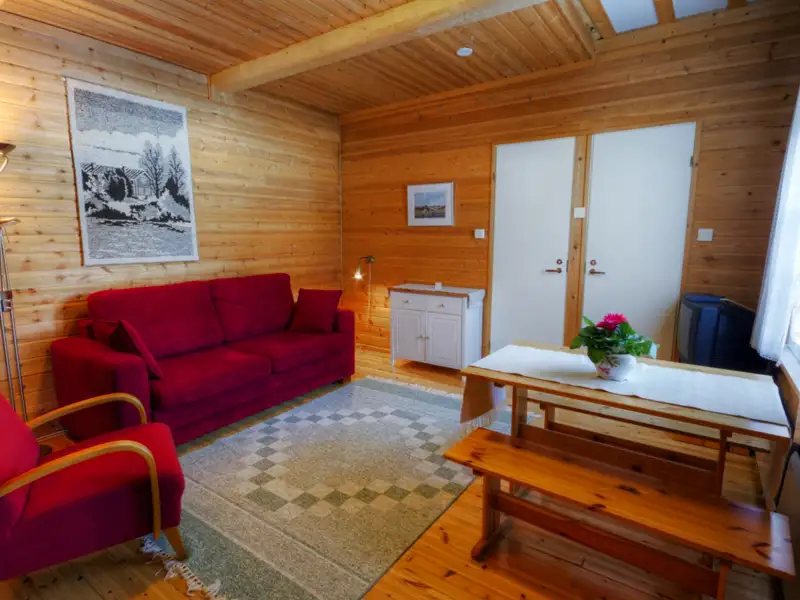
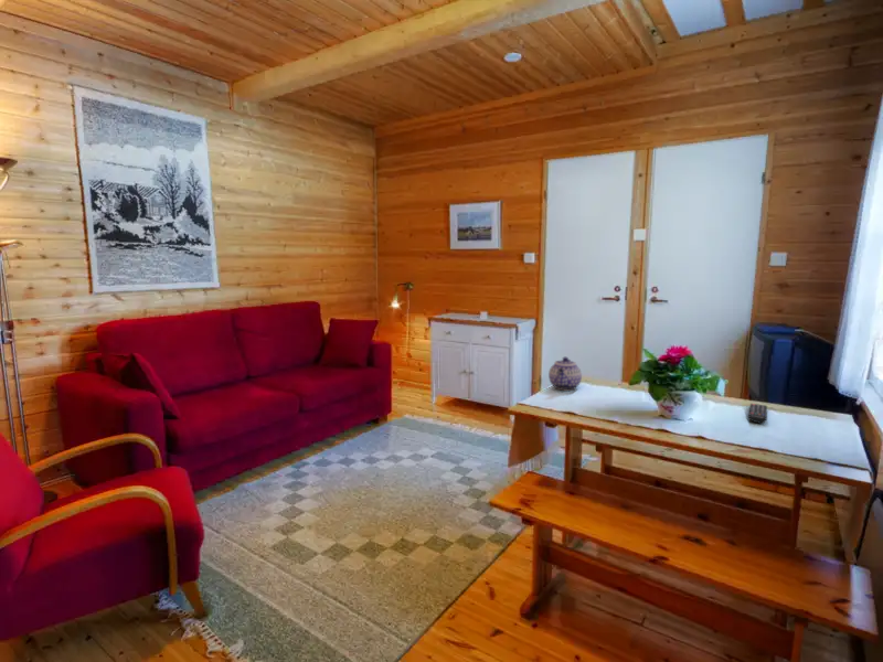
+ remote control (757, 413)
+ teapot (565, 372)
